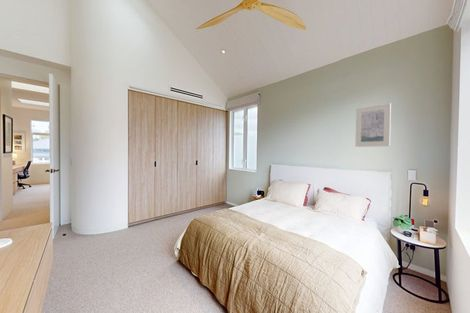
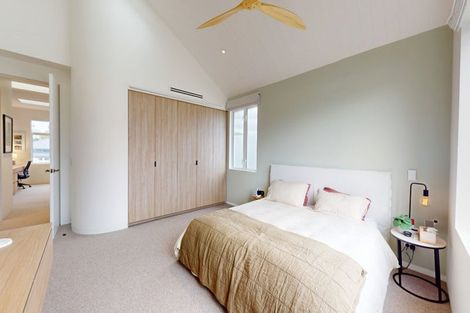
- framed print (372, 126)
